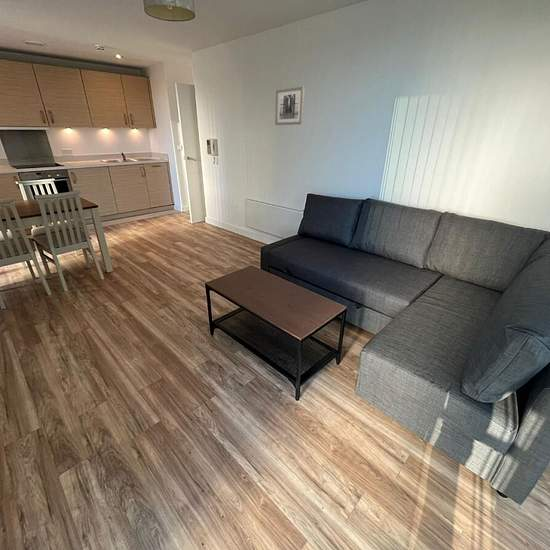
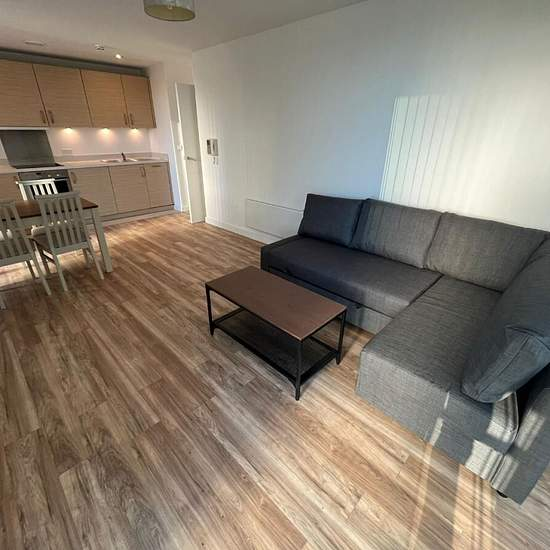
- wall art (289, 107)
